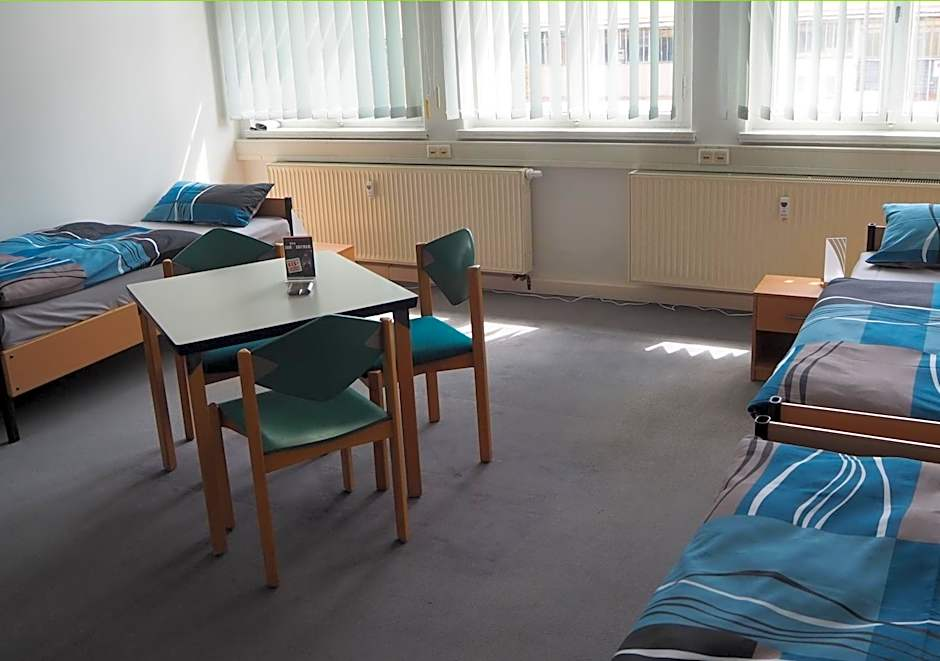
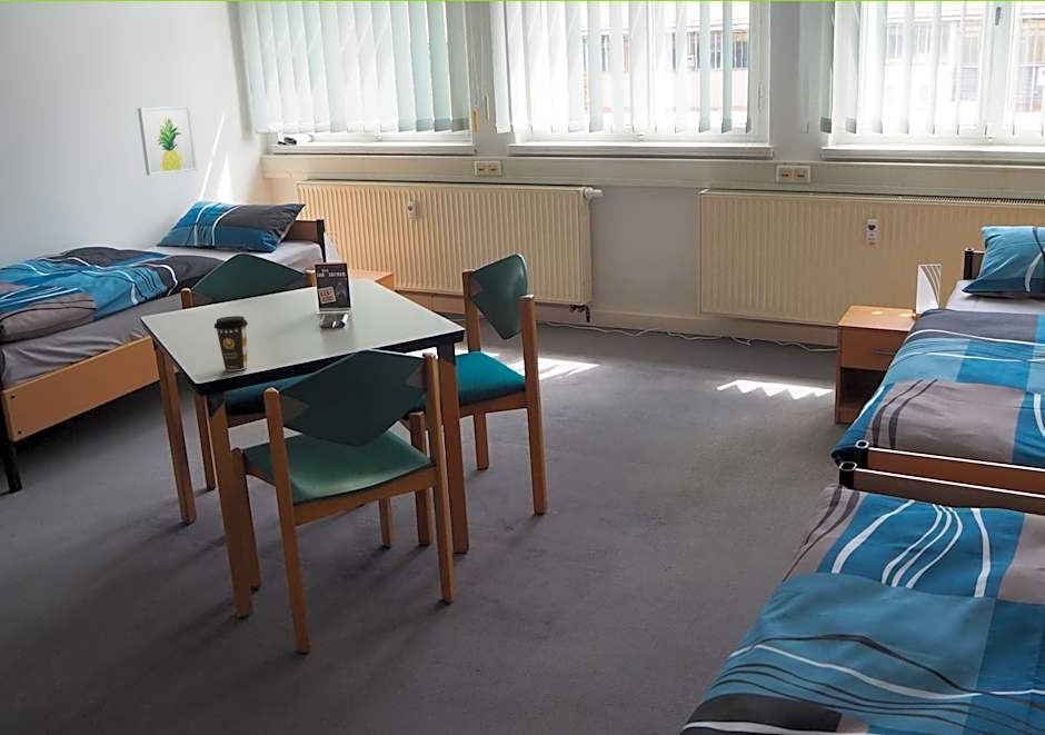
+ wall art (168, 140)
+ coffee cup (232, 342)
